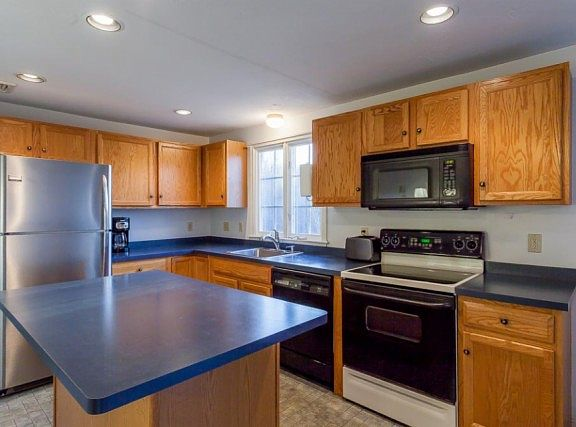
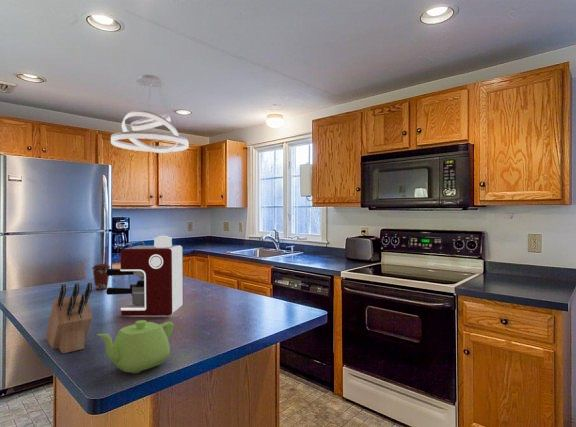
+ pendant light (150, 114)
+ teapot (138, 343)
+ coffee maker (142, 273)
+ coffee cup (101, 276)
+ knife block (69, 312)
